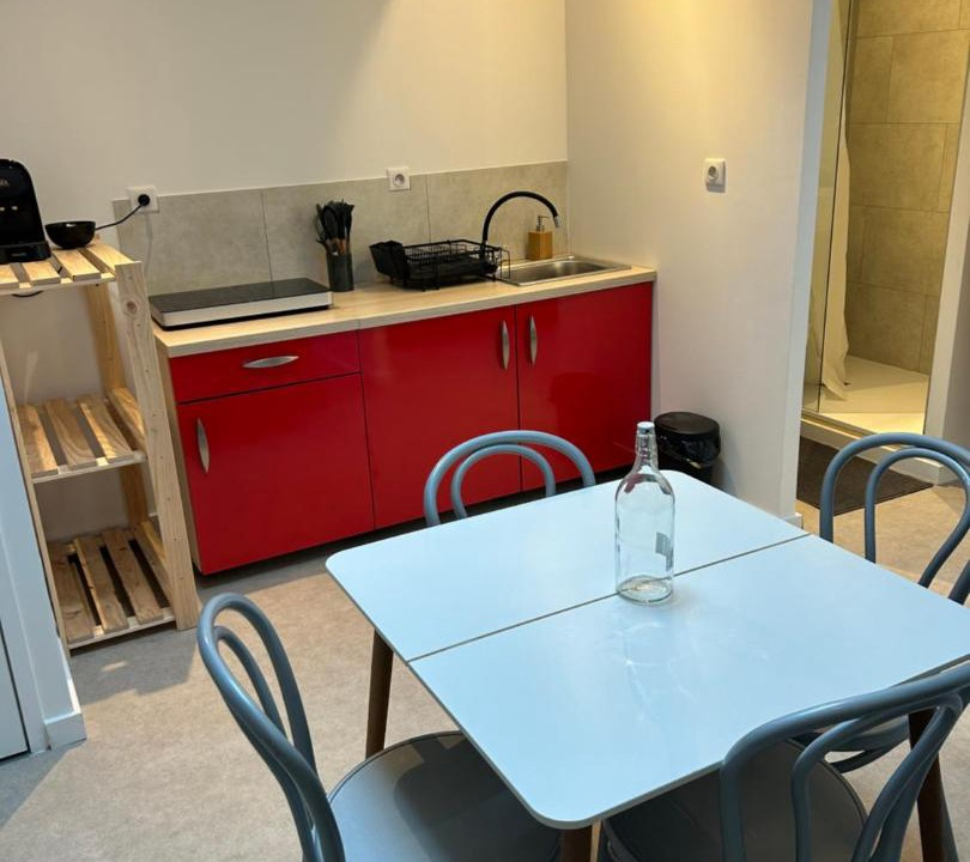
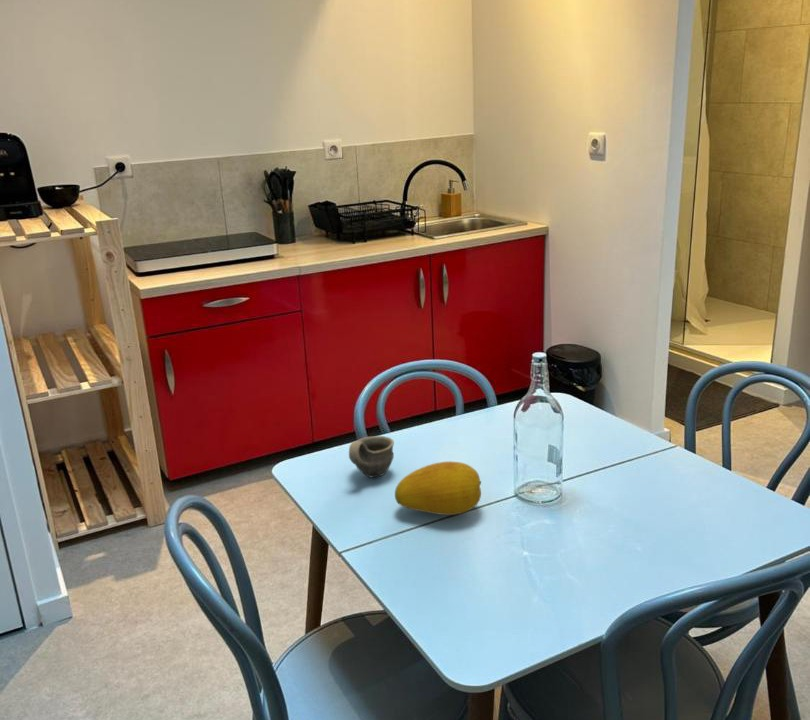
+ fruit (437, 487)
+ cup (368, 454)
